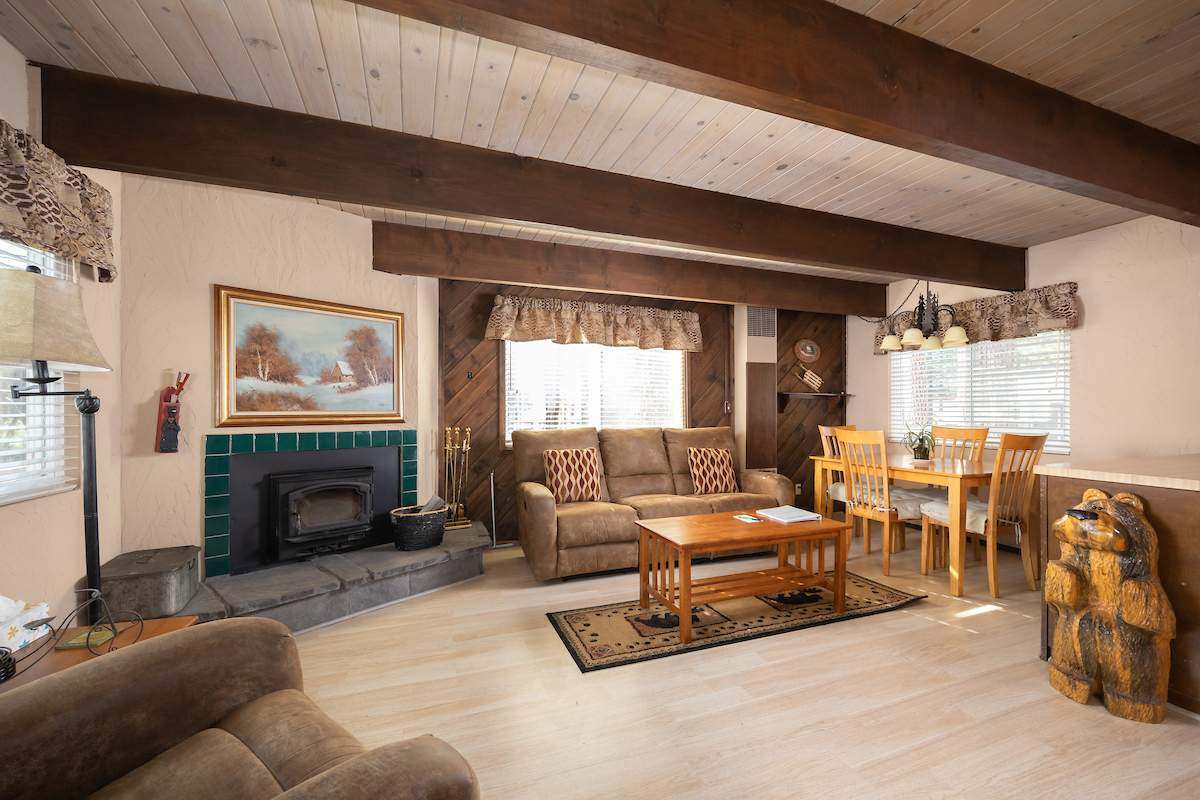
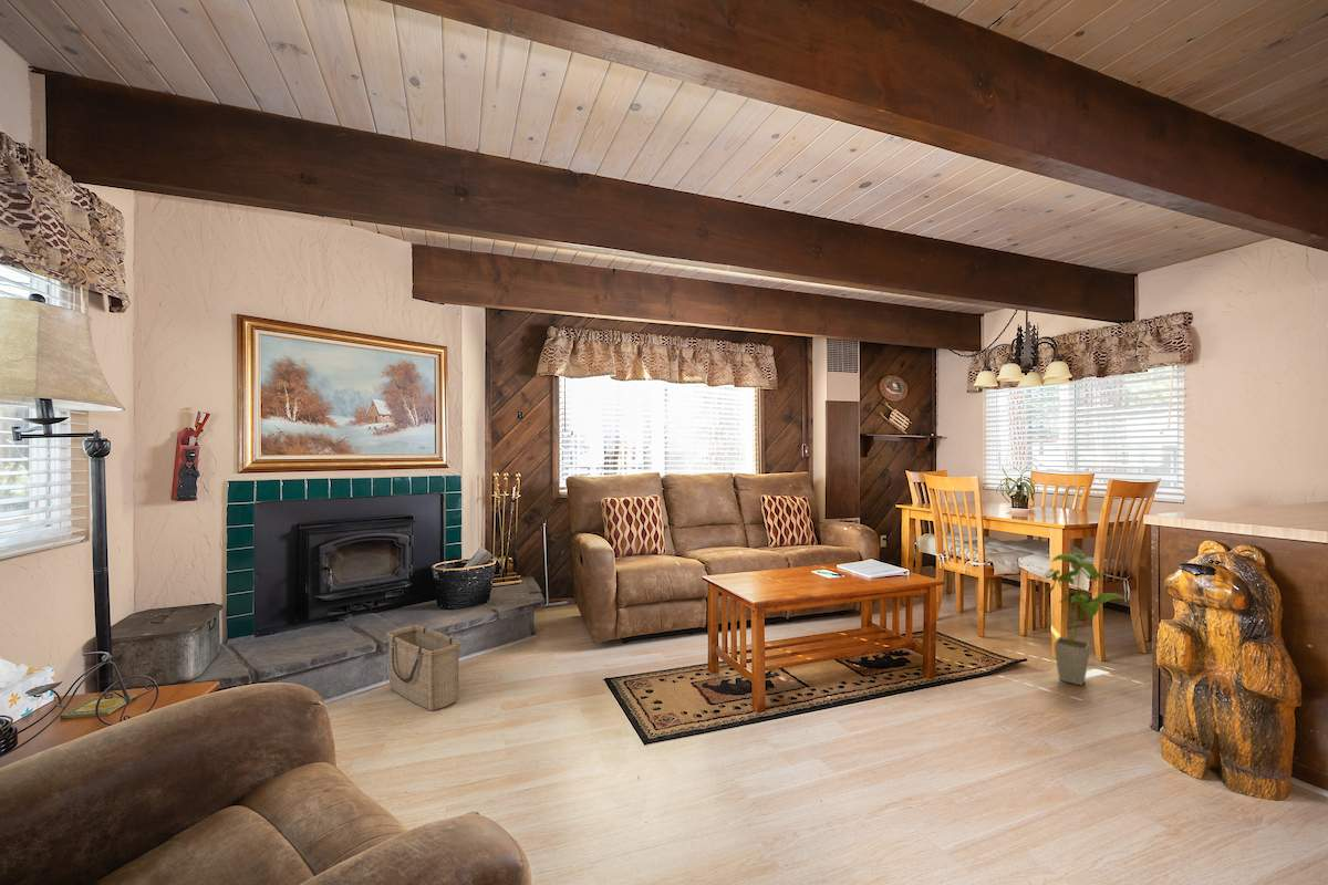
+ house plant (1083, 618)
+ basket (423, 665)
